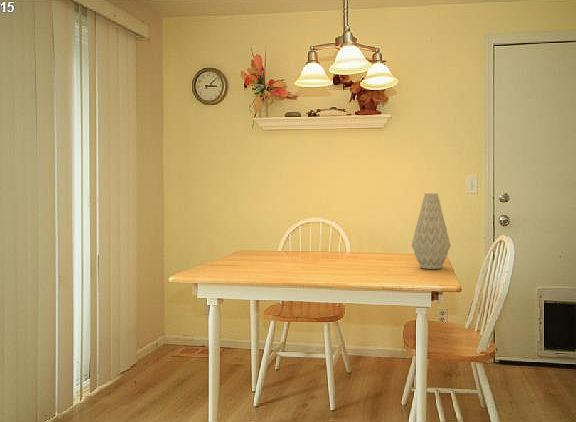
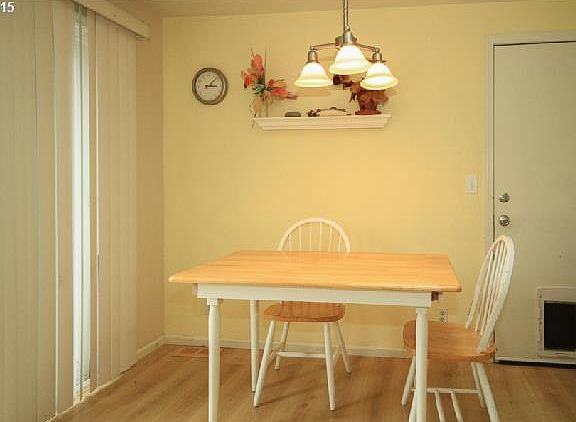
- vase (430, 230)
